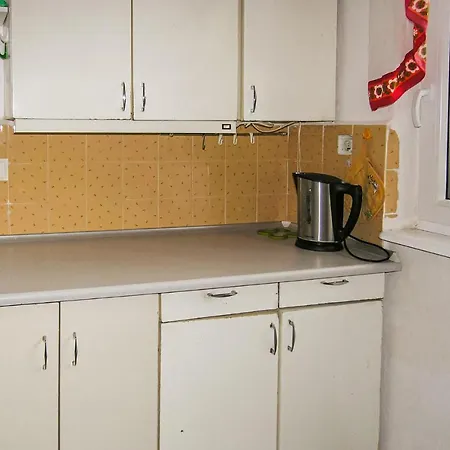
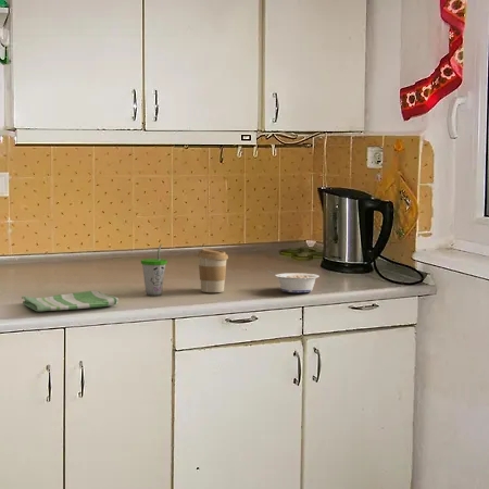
+ coffee cup (212, 269)
+ legume (294, 281)
+ dish towel (70, 300)
+ cup (153, 269)
